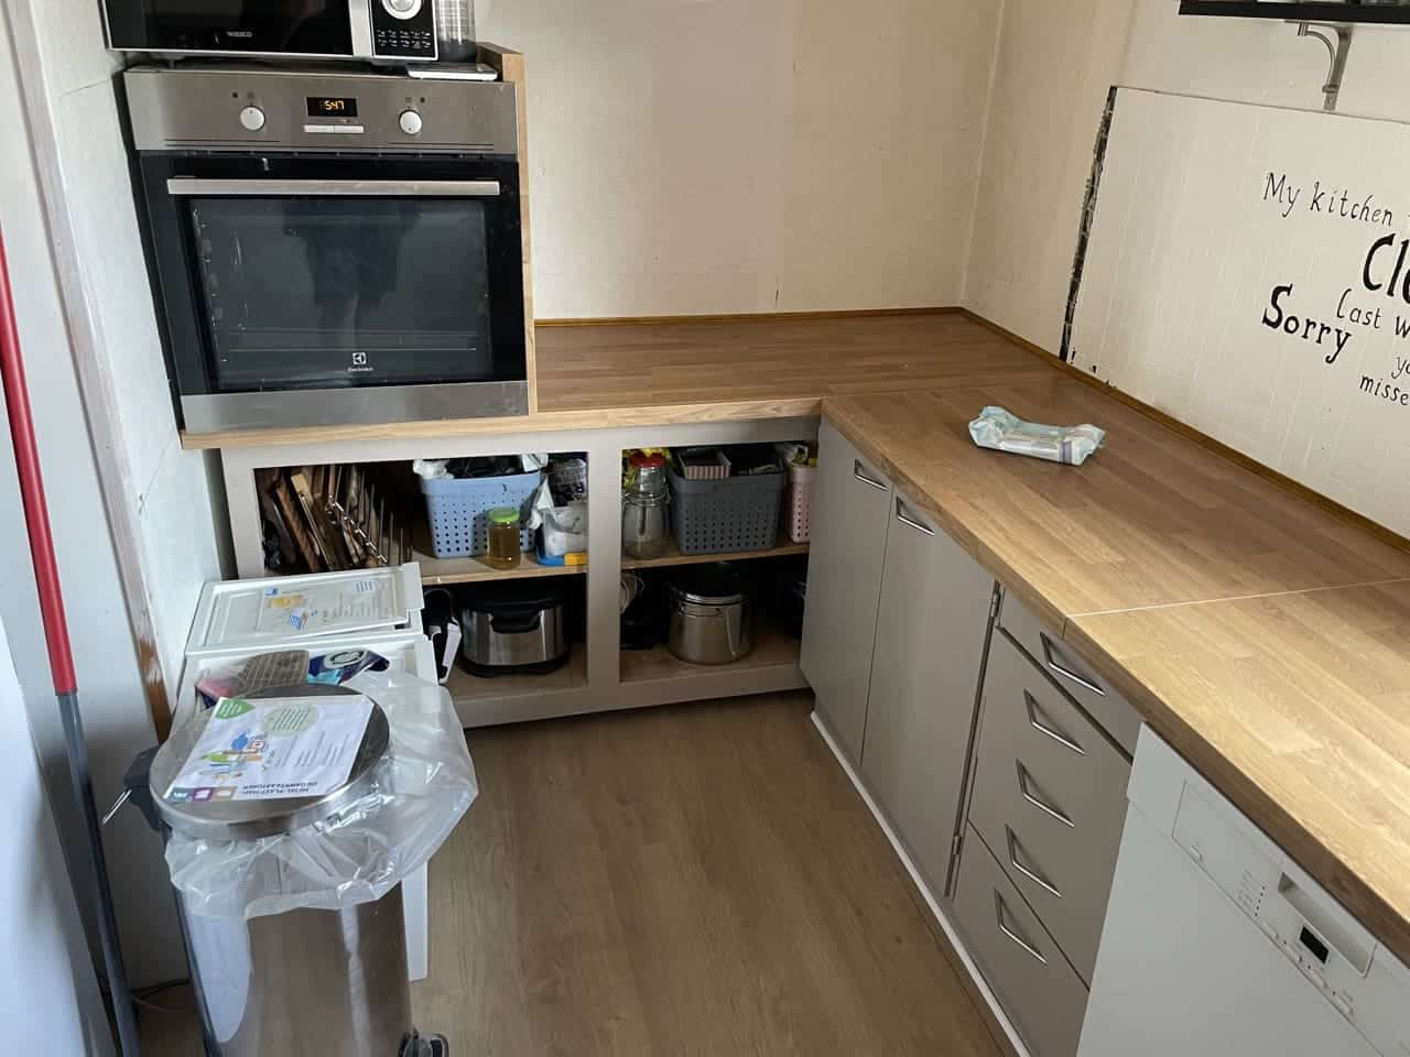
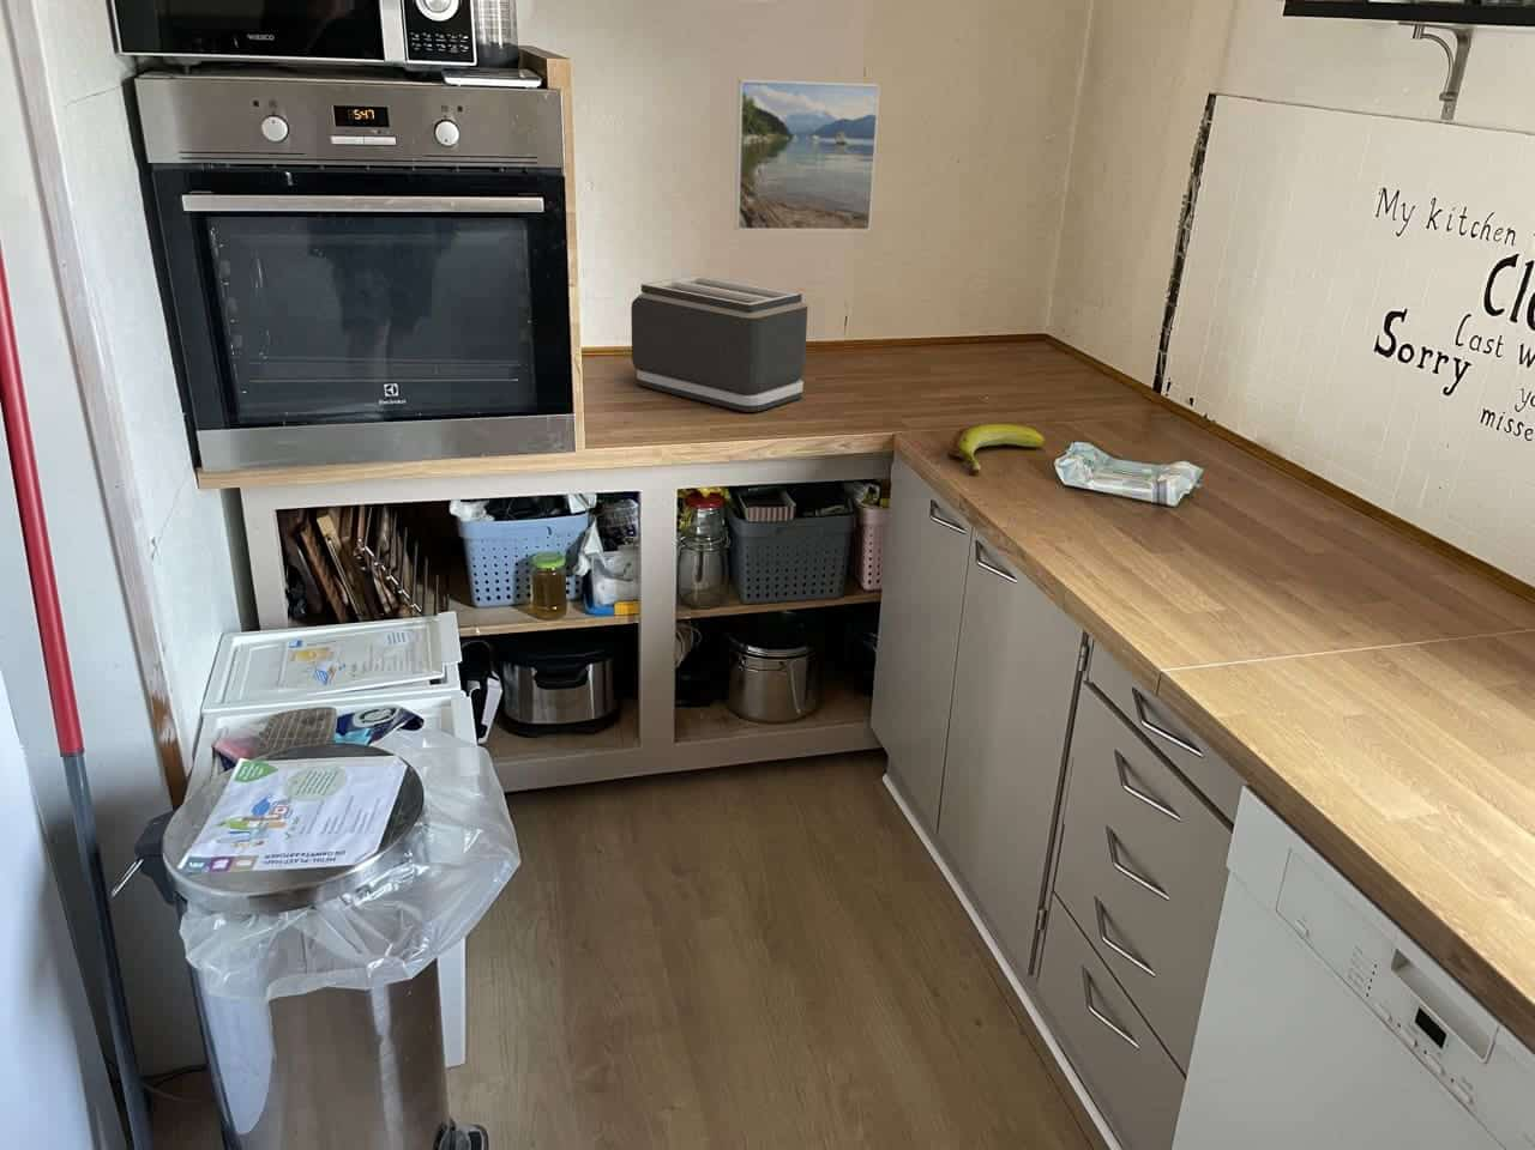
+ banana (1000, 443)
+ toaster (714, 339)
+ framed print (806, 157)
